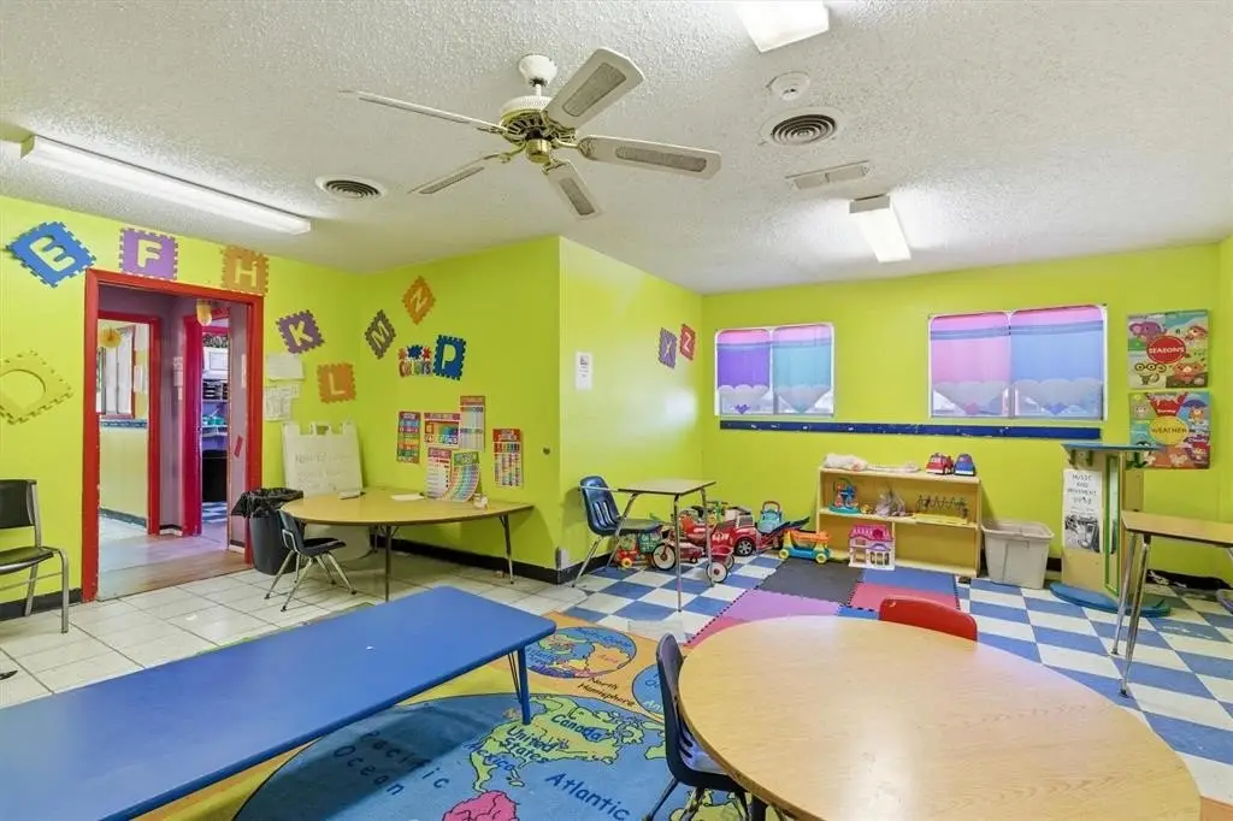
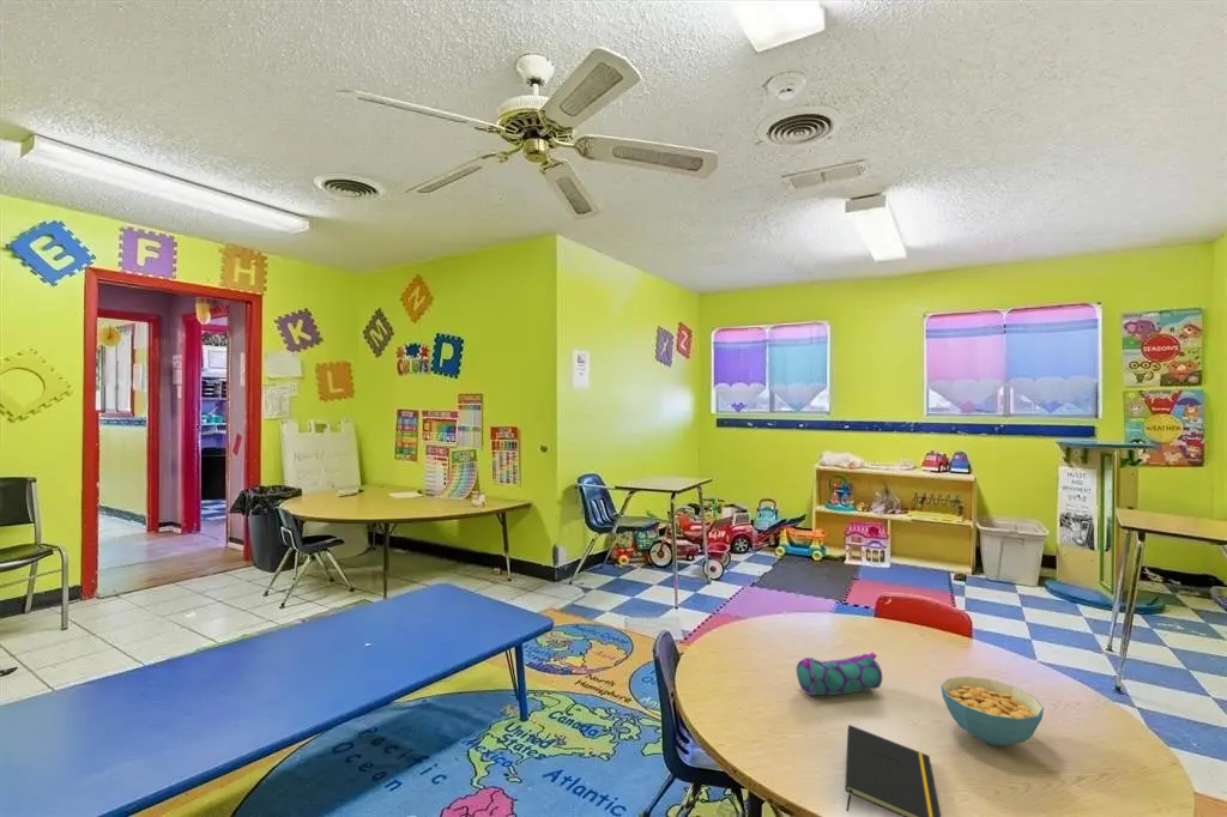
+ cereal bowl (990, 716)
+ pencil case (839, 673)
+ notepad (889, 771)
